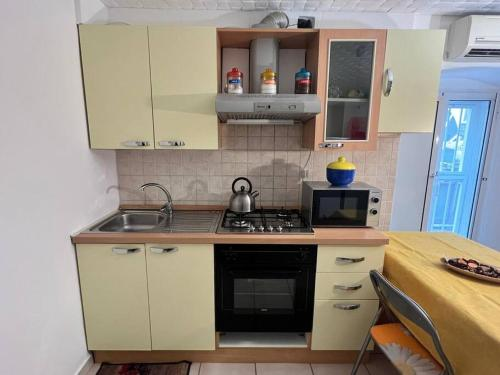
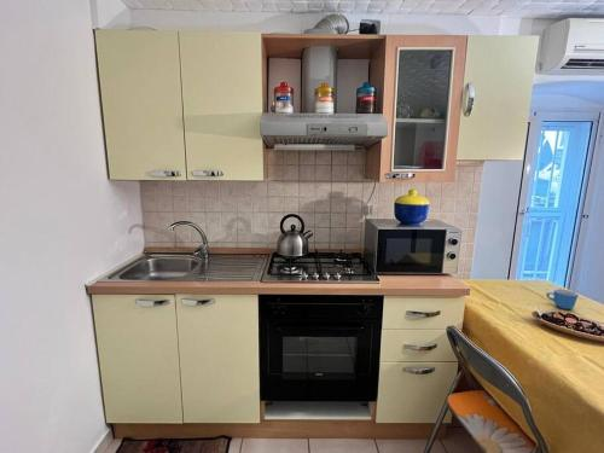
+ mug (561, 298)
